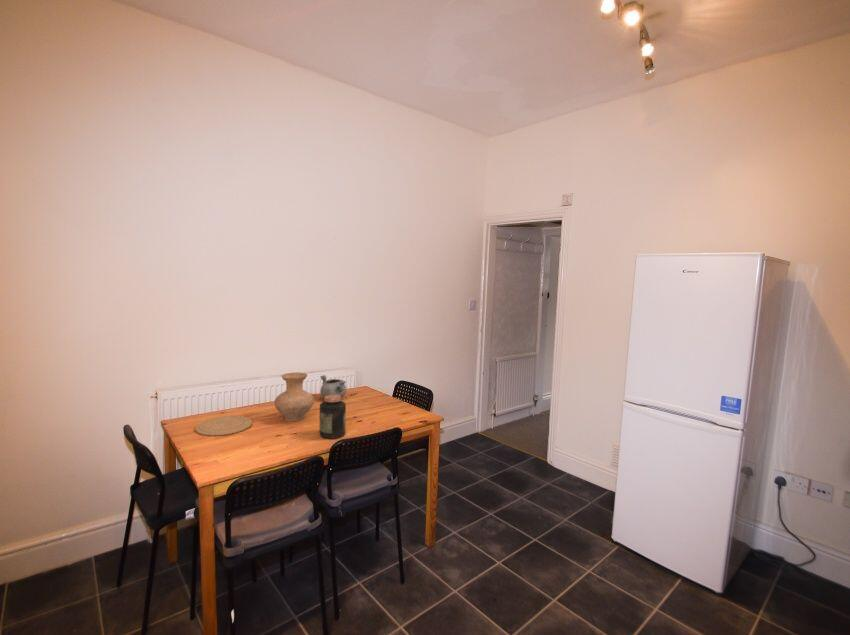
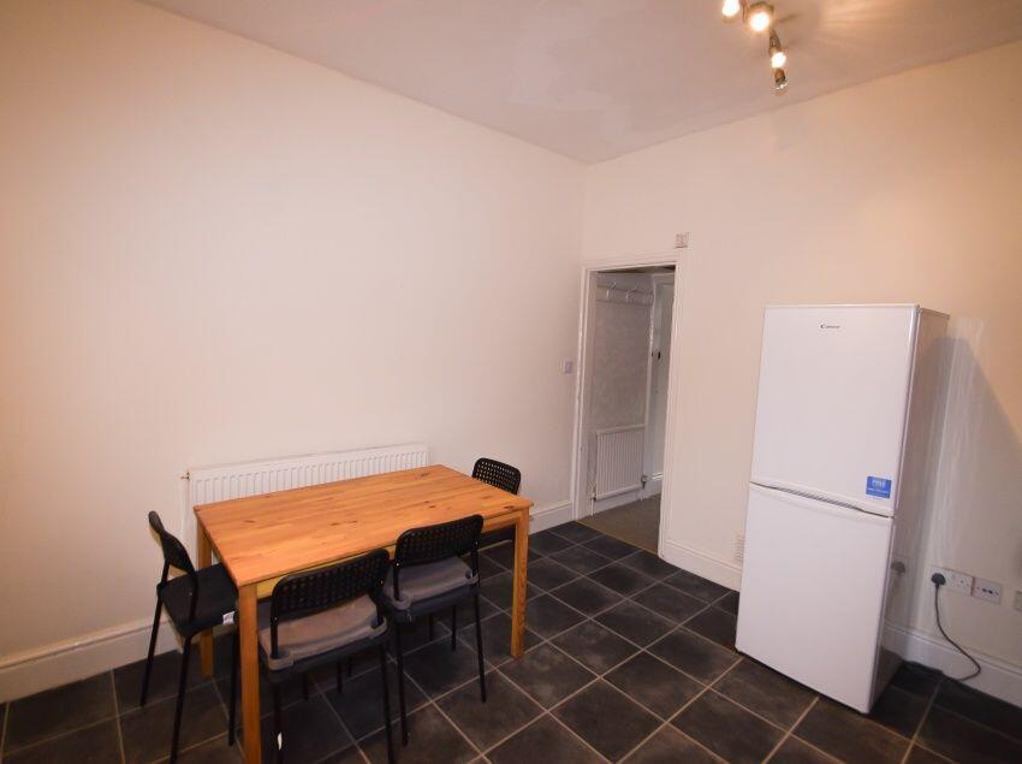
- plate (224, 424)
- decorative bowl (333, 387)
- vase (294, 396)
- jar (332, 415)
